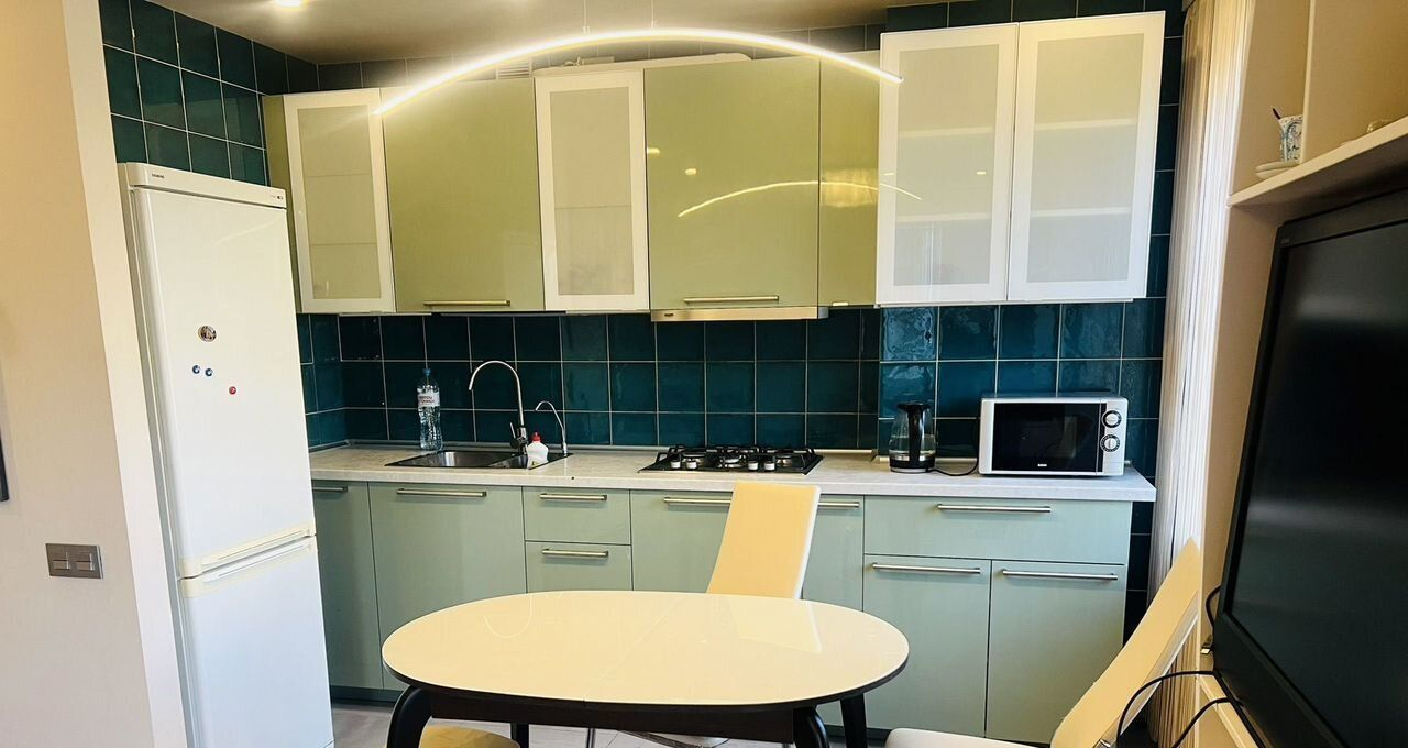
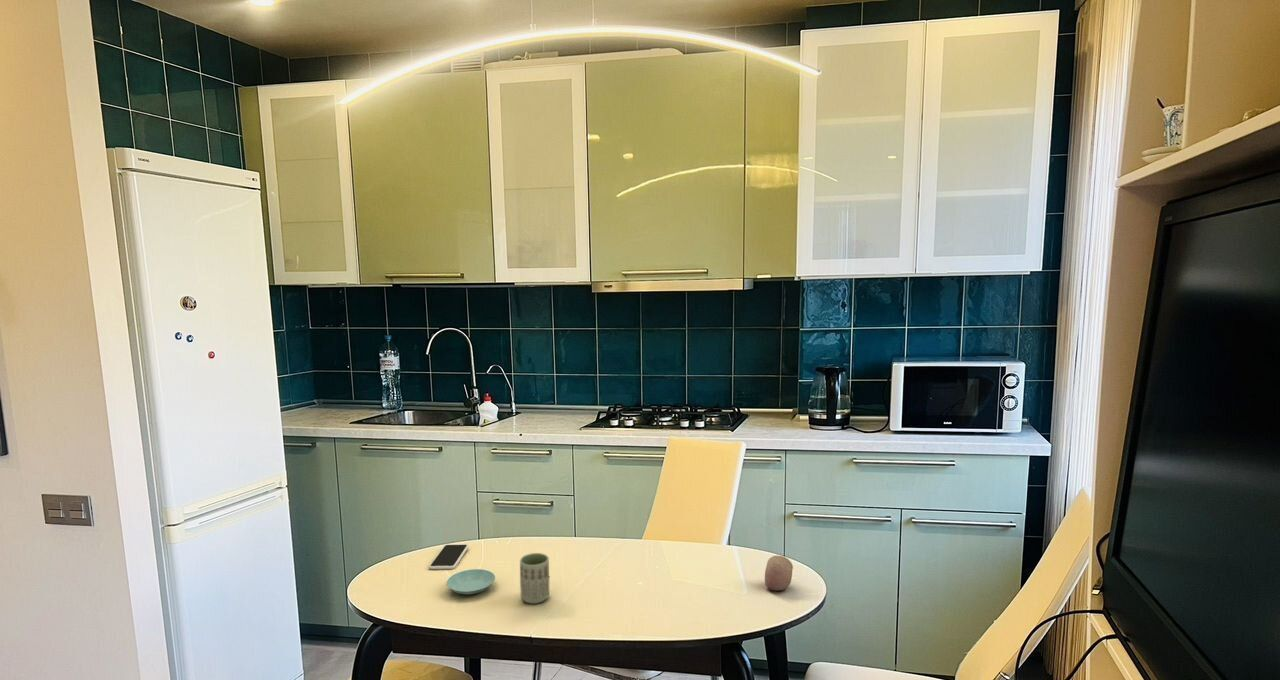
+ cup (534, 578)
+ fruit (778, 571)
+ saucer (471, 583)
+ smartphone (449, 556)
